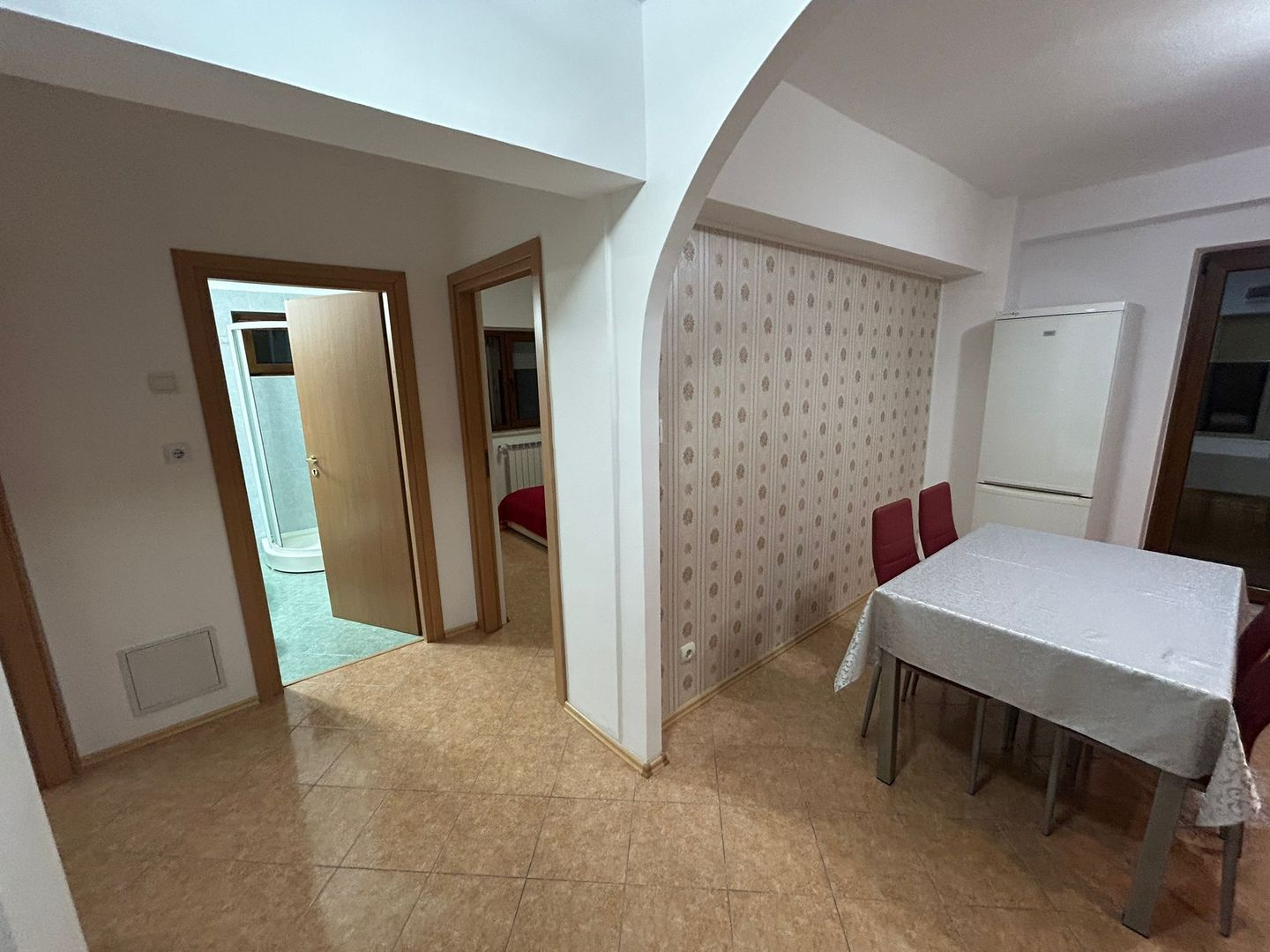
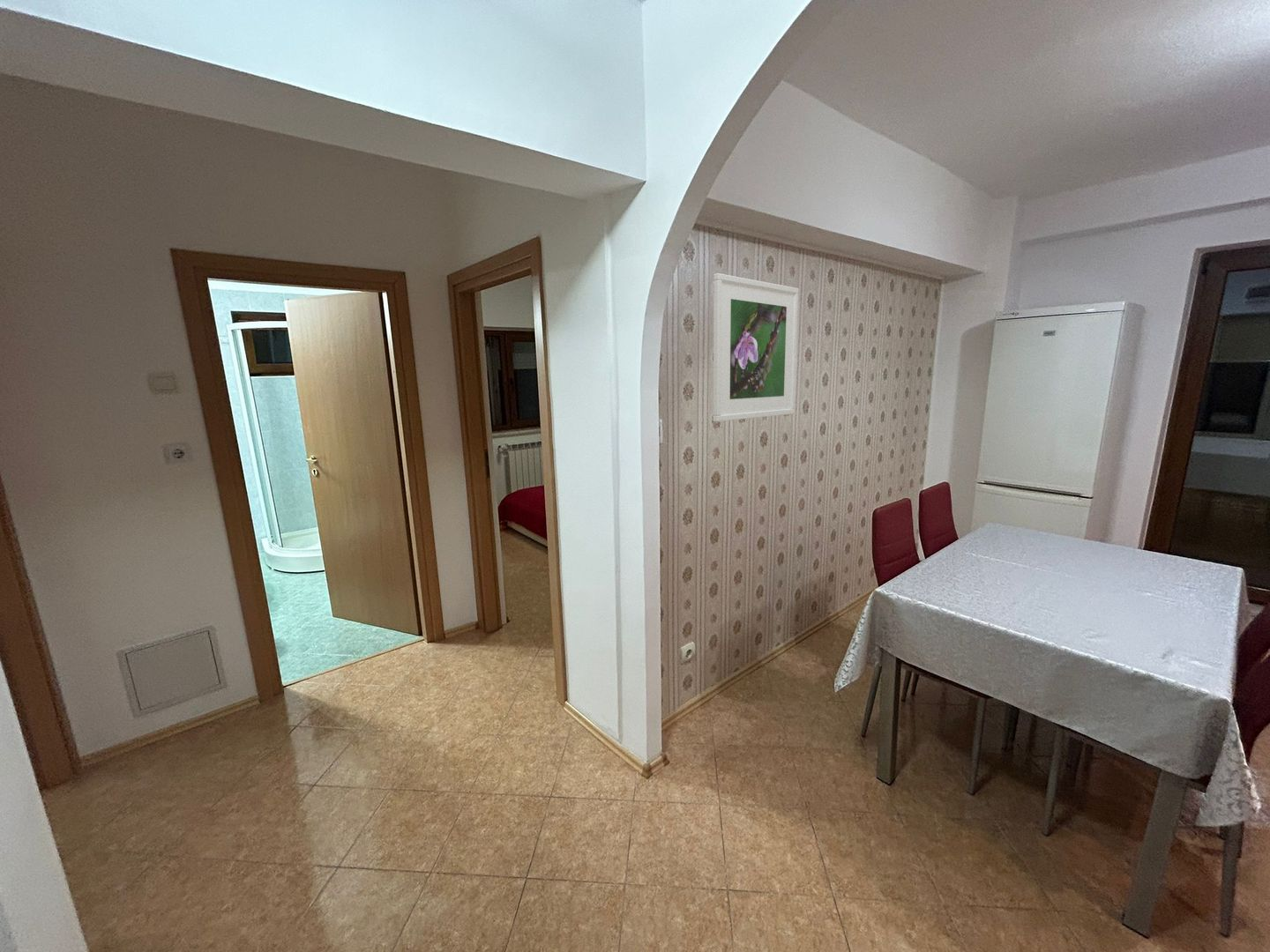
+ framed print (758, 351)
